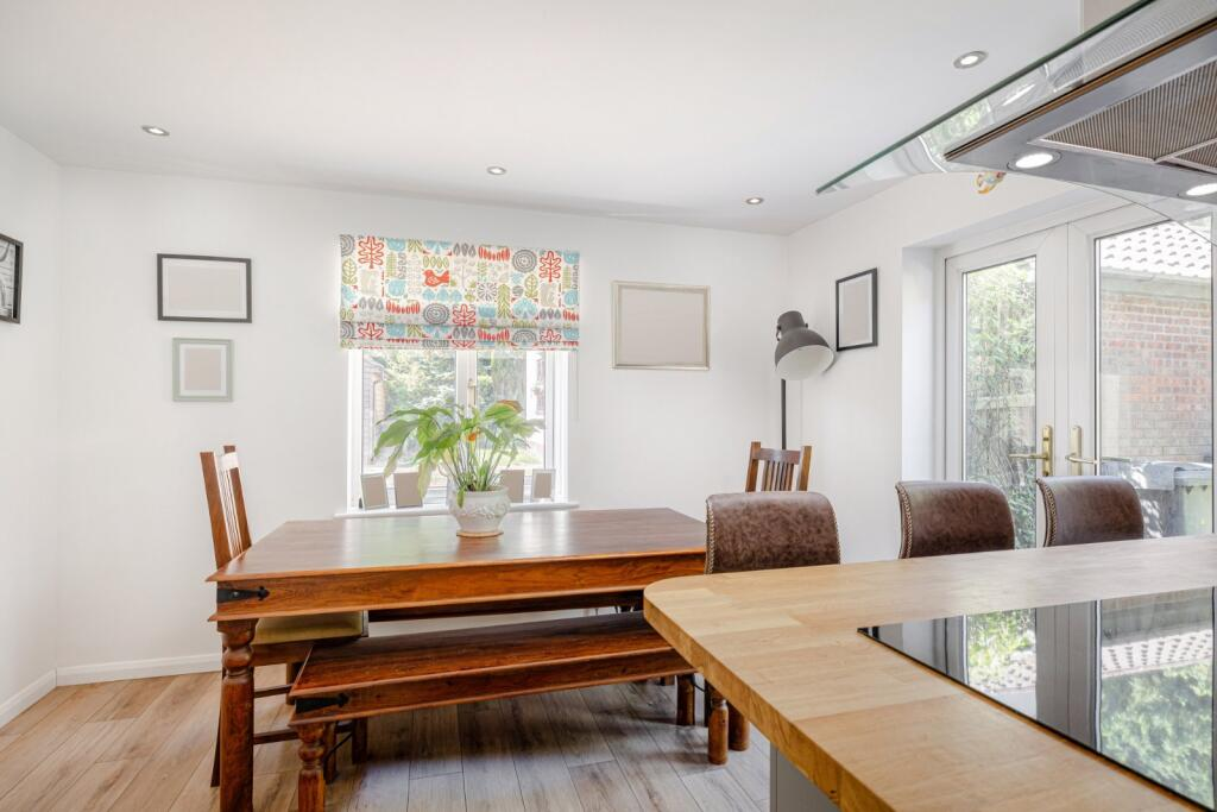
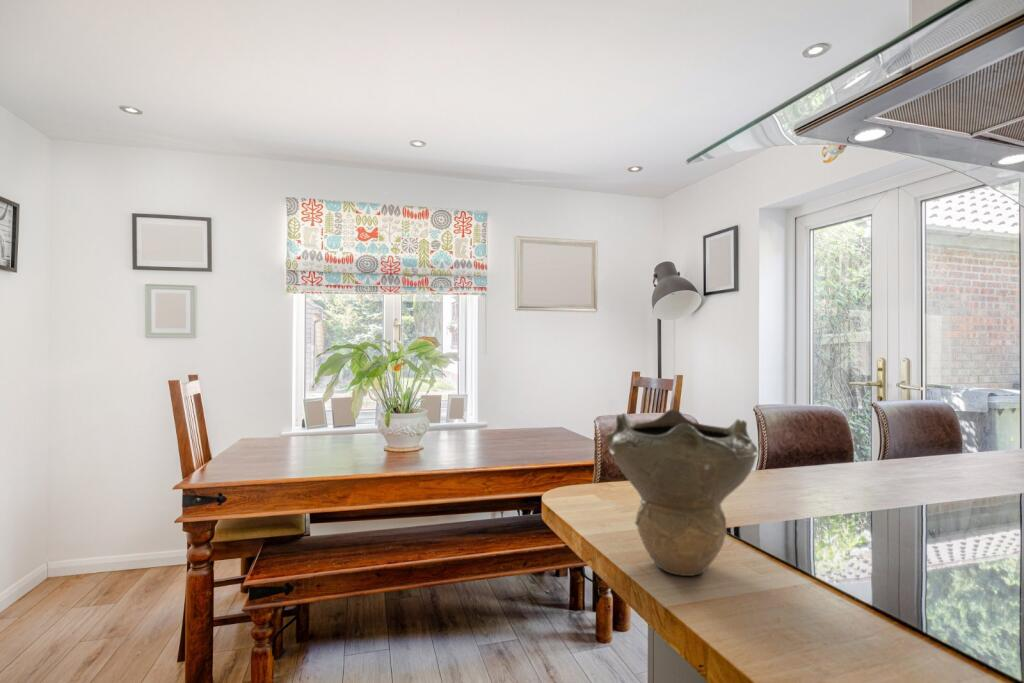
+ decorative bowl (678, 490)
